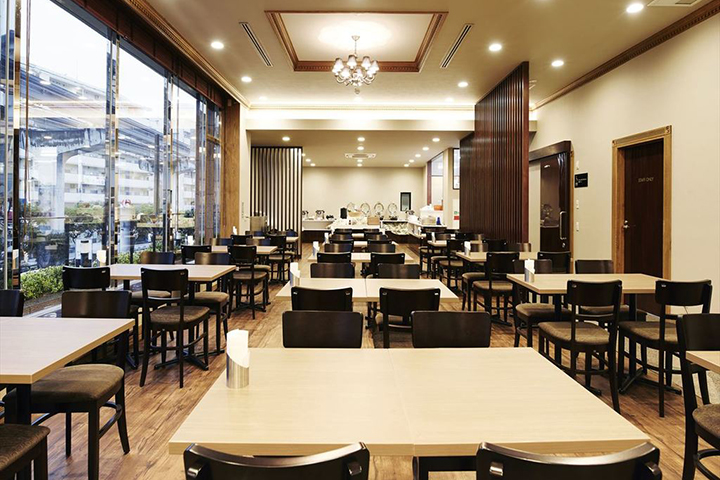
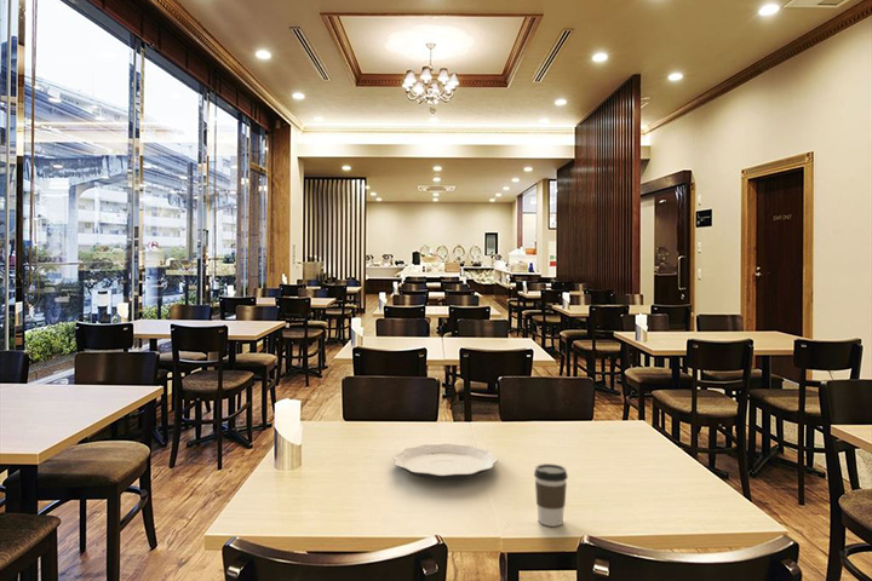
+ coffee cup (550, 494)
+ plate (444, 461)
